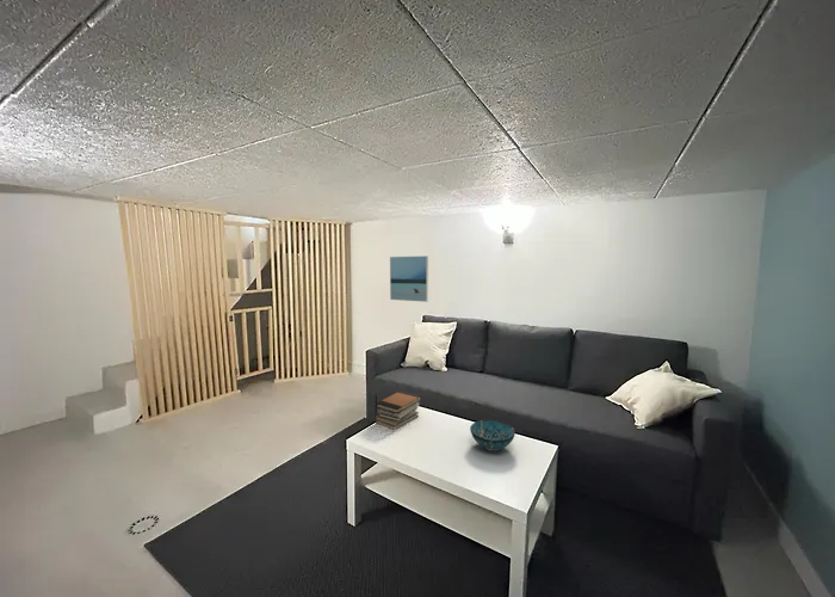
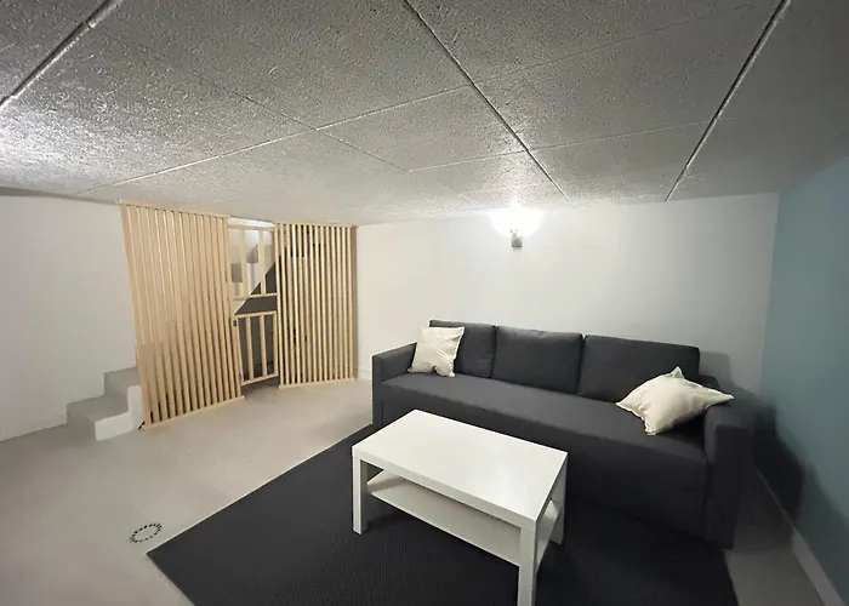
- book stack (398, 408)
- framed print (408, 278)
- decorative bowl (491, 437)
